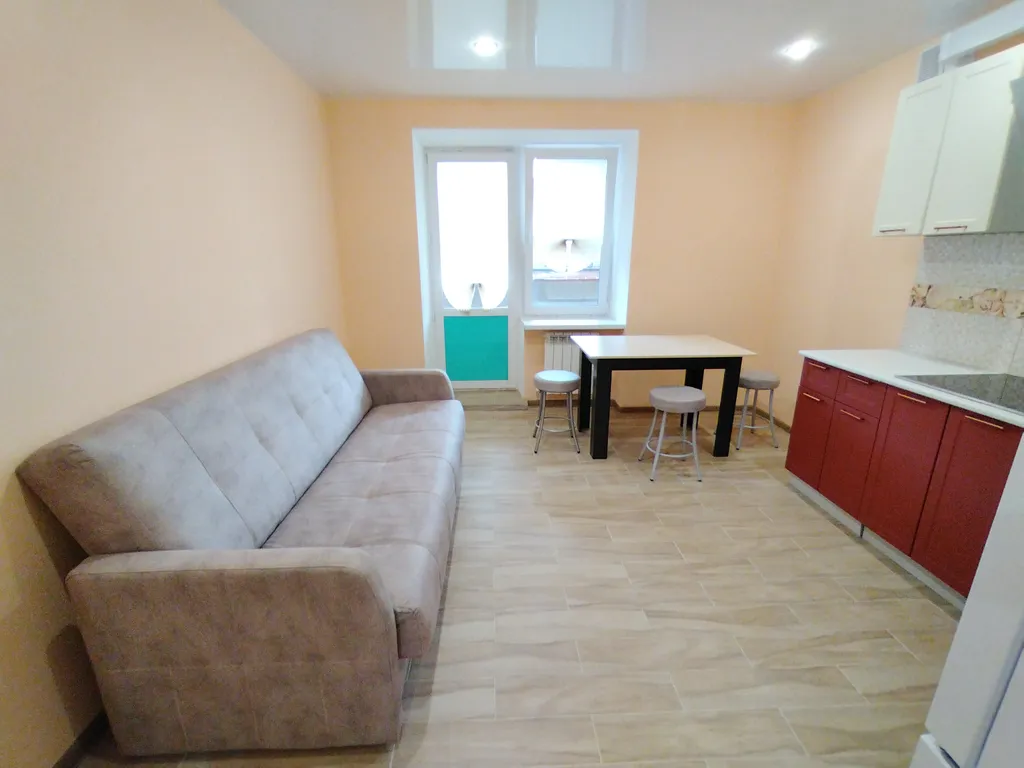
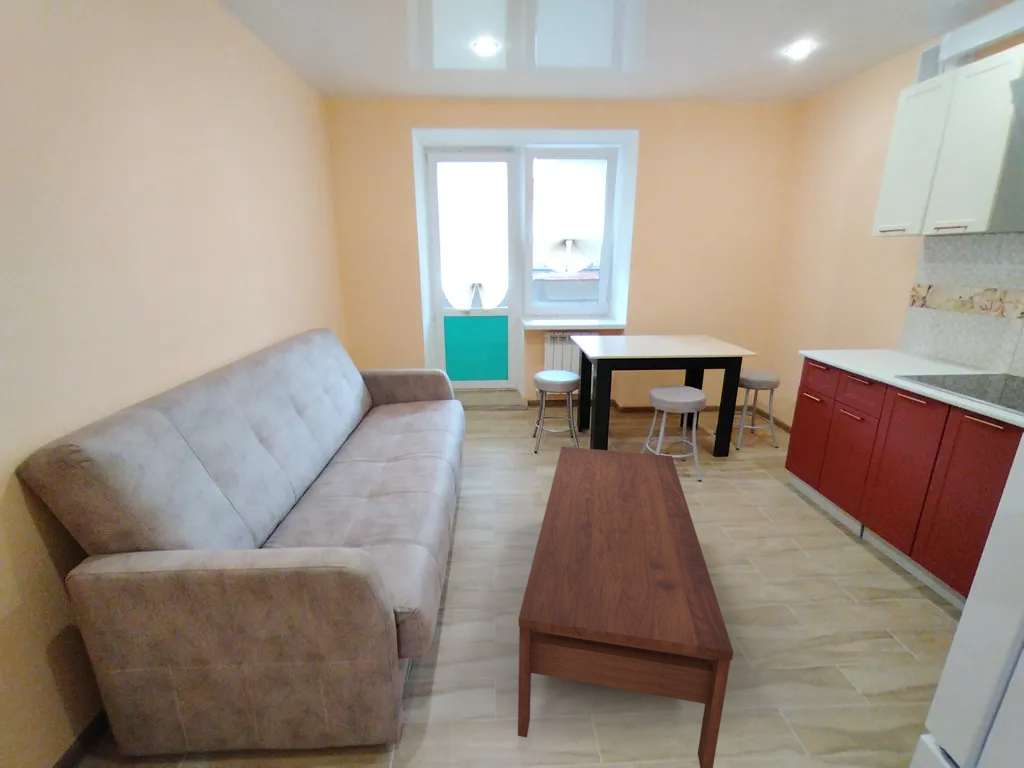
+ coffee table (613, 560)
